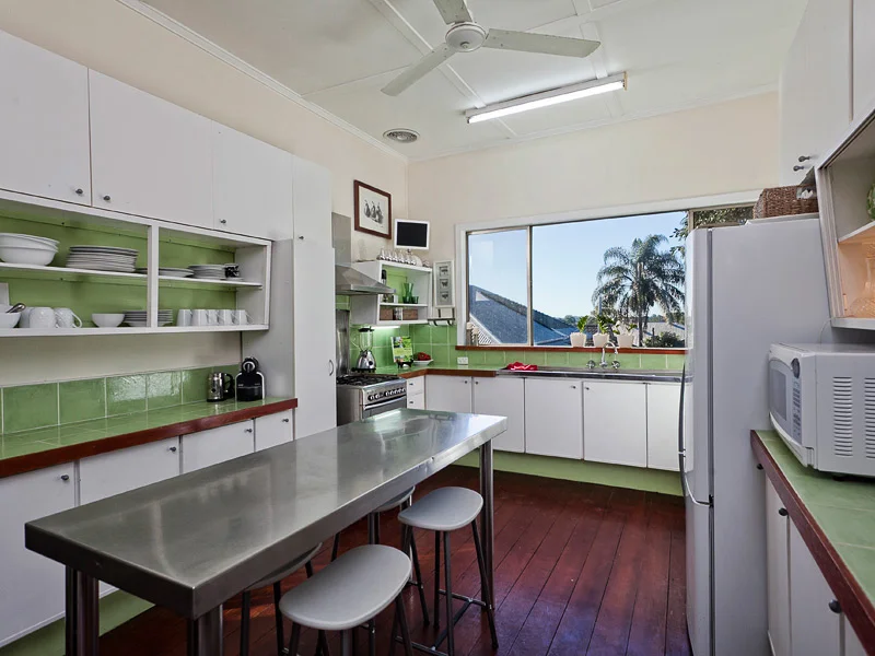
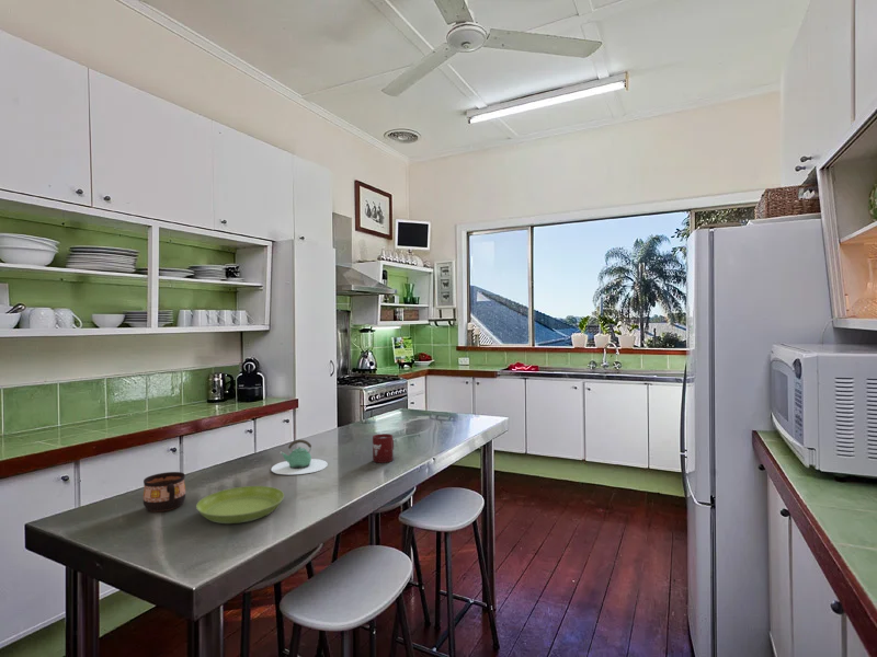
+ cup (163, 492)
+ saucer (241, 505)
+ cup (385, 447)
+ teapot (299, 452)
